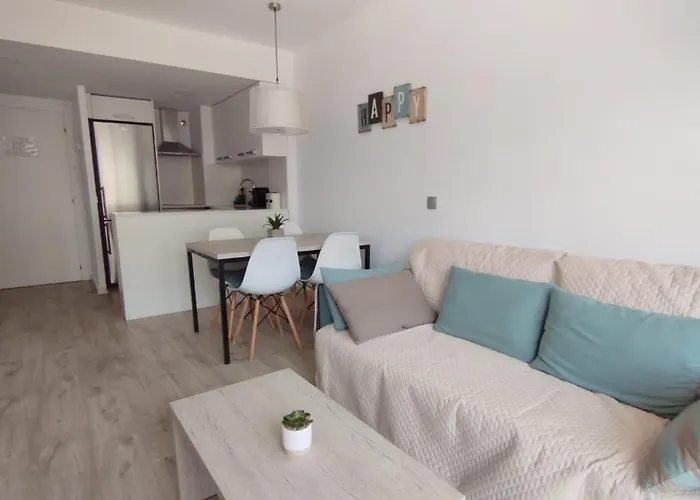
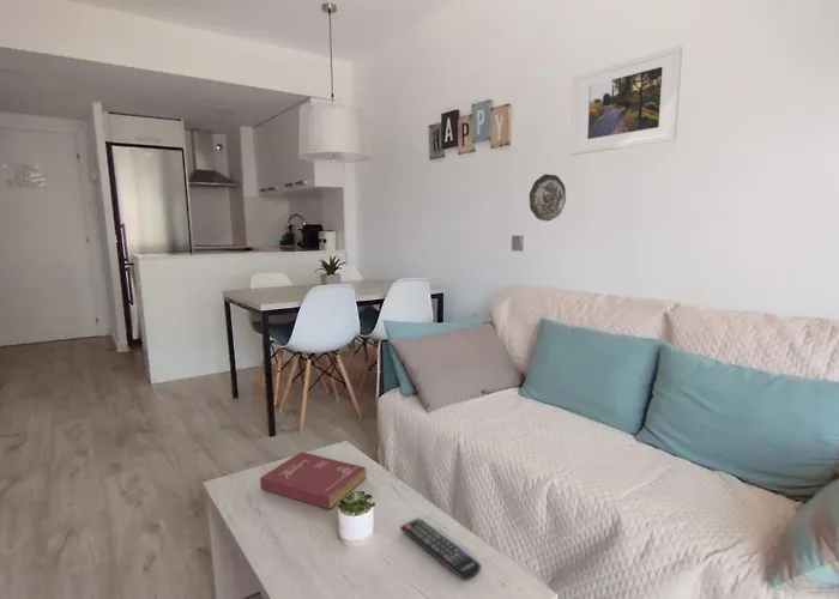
+ decorative plate (548, 198)
+ book (314, 477)
+ remote control (437, 546)
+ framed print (620, 105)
